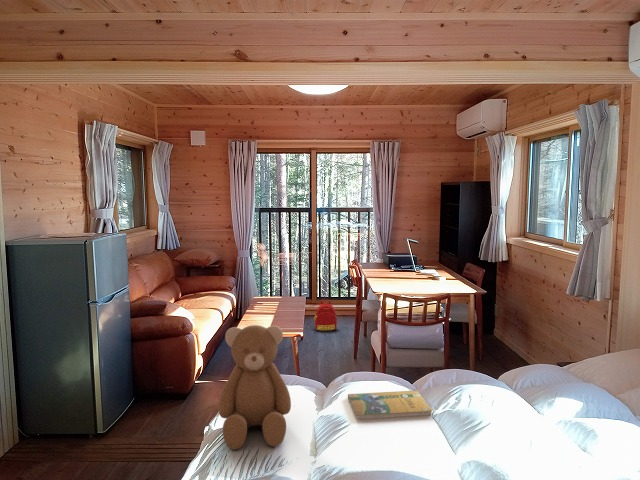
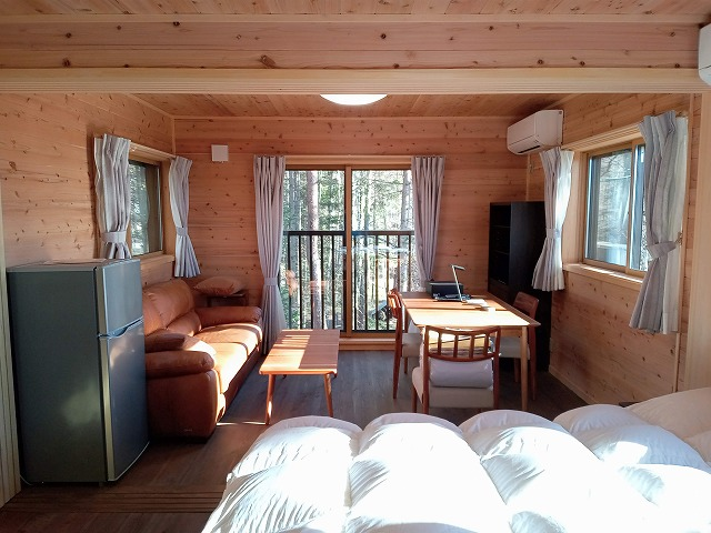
- backpack (325, 314)
- teddy bear (254, 380)
- booklet (388, 404)
